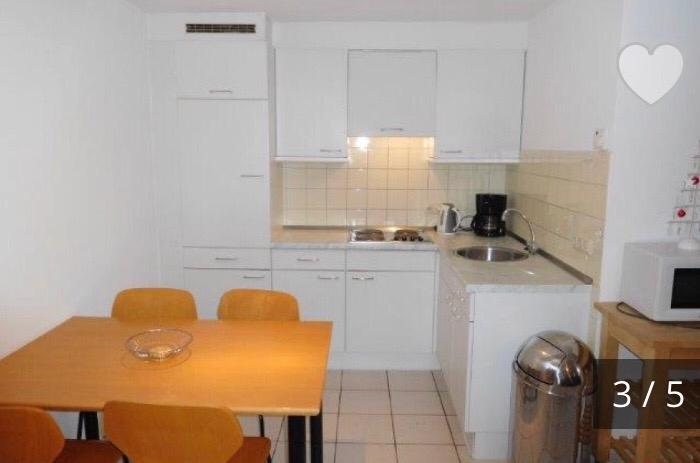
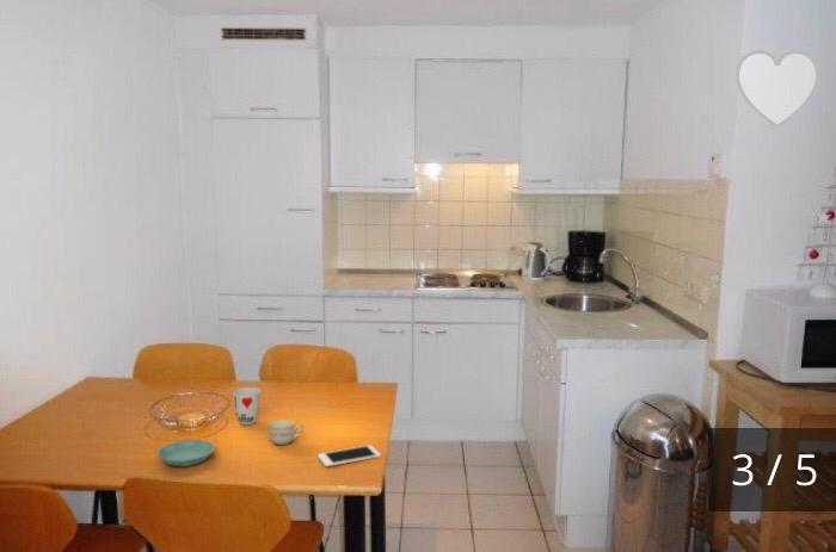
+ cup (247, 407)
+ cell phone (349, 455)
+ cup (285, 433)
+ saucer (186, 453)
